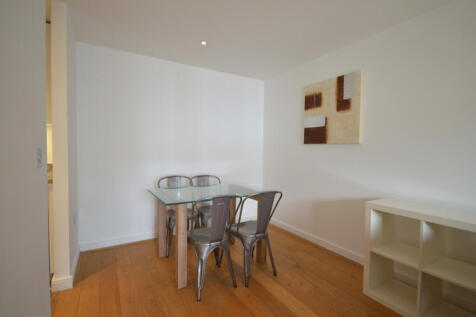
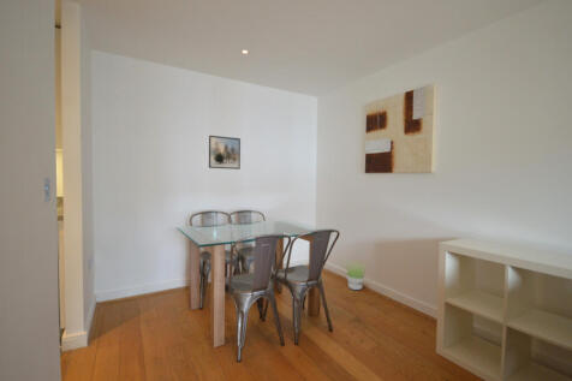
+ potted plant (354, 275)
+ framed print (225, 153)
